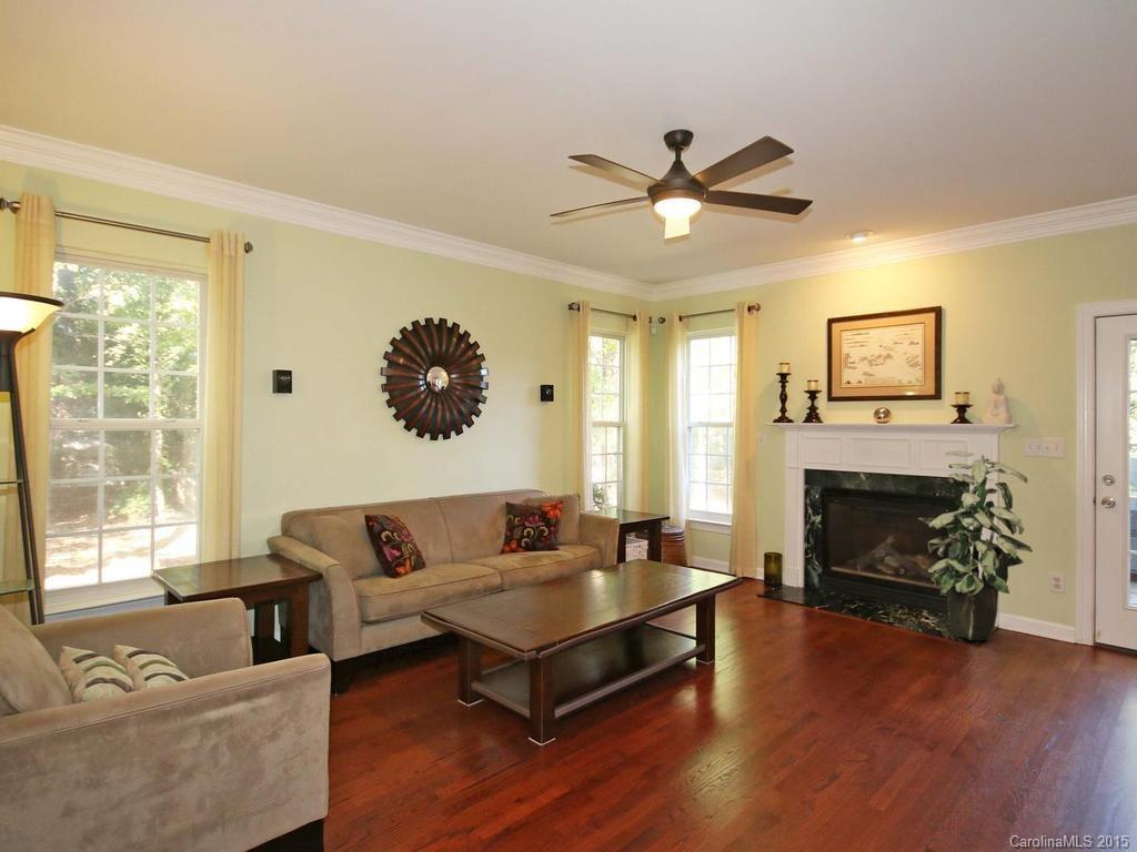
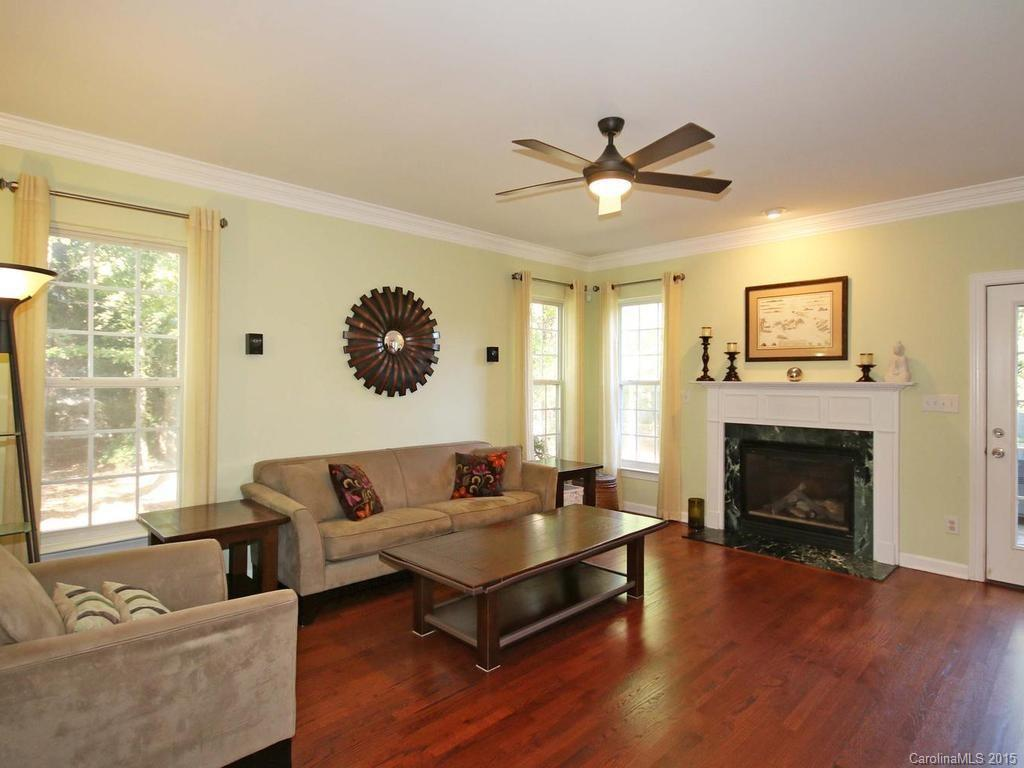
- indoor plant (970, 542)
